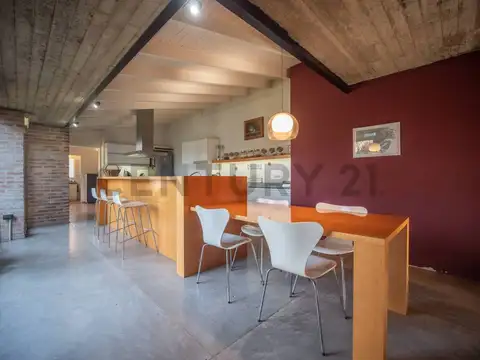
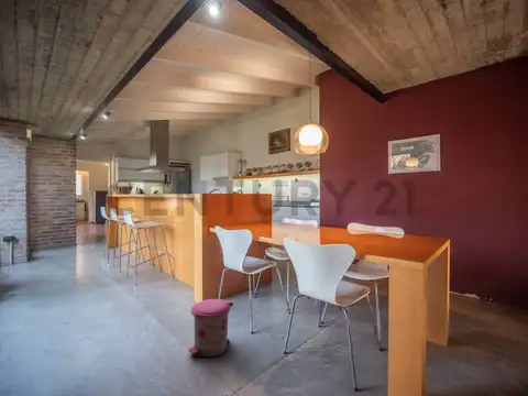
+ trash can (211, 326)
